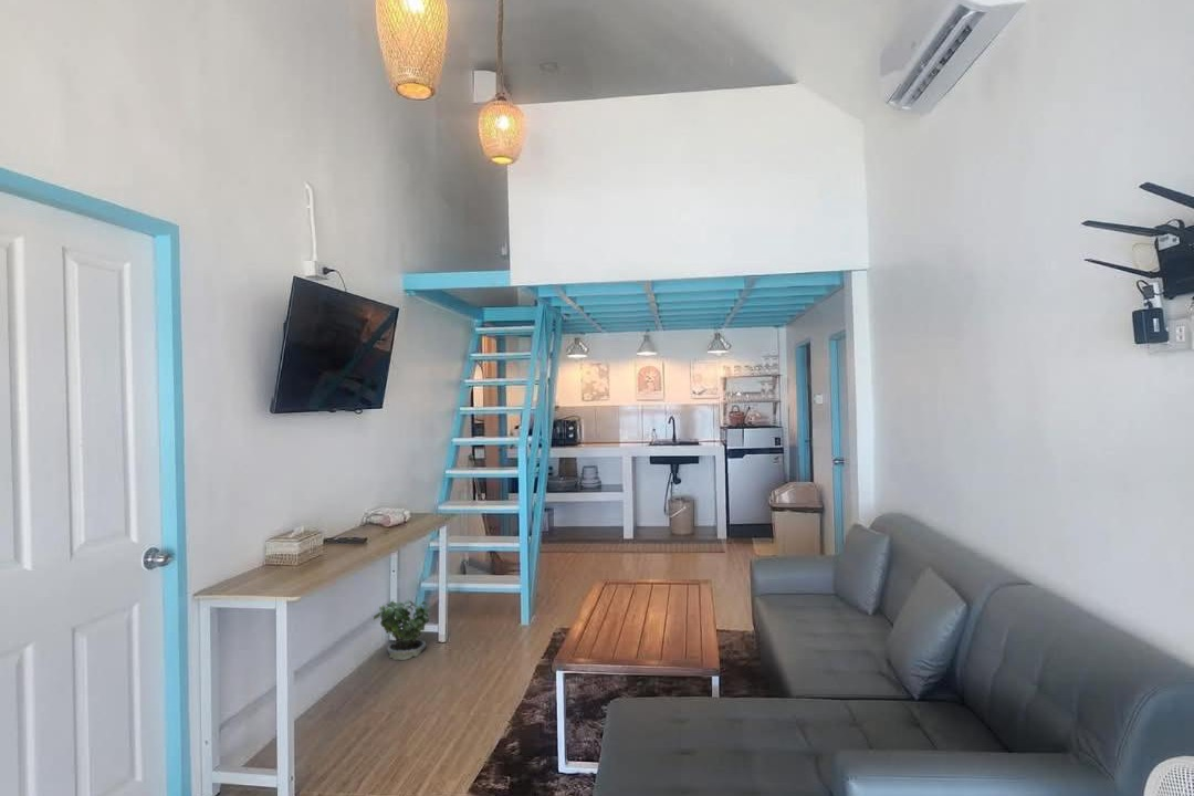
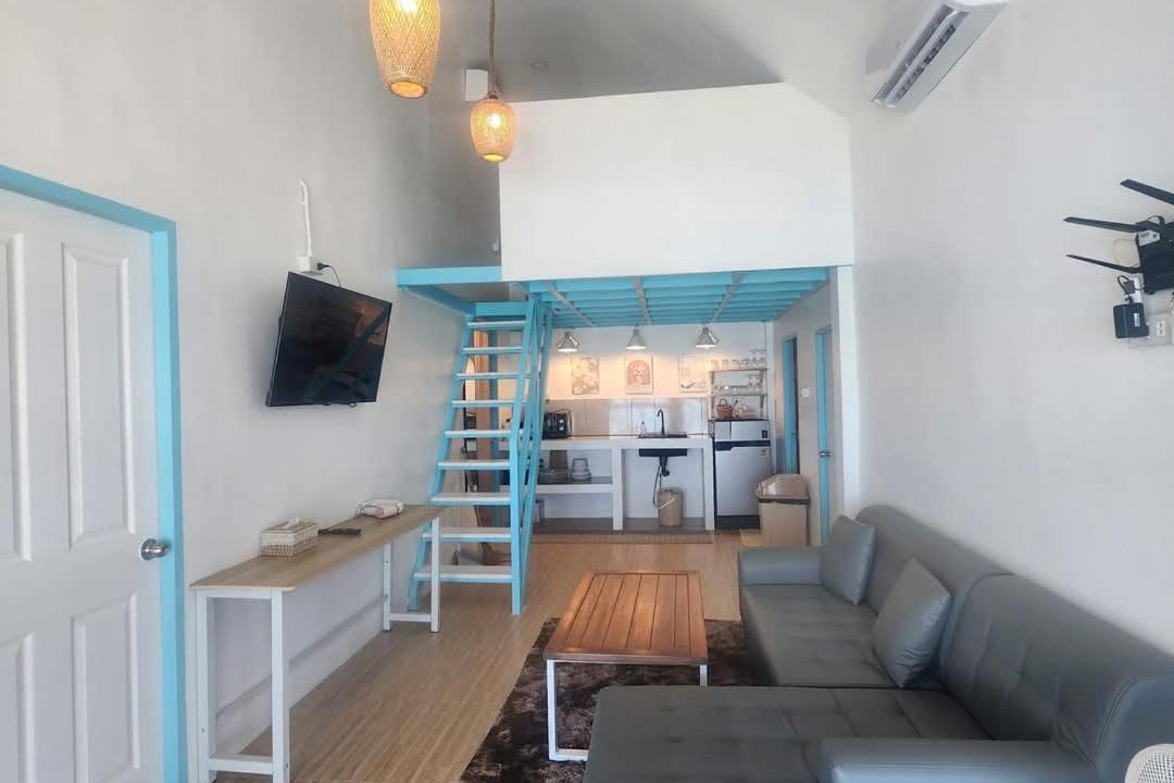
- potted plant (402, 624)
